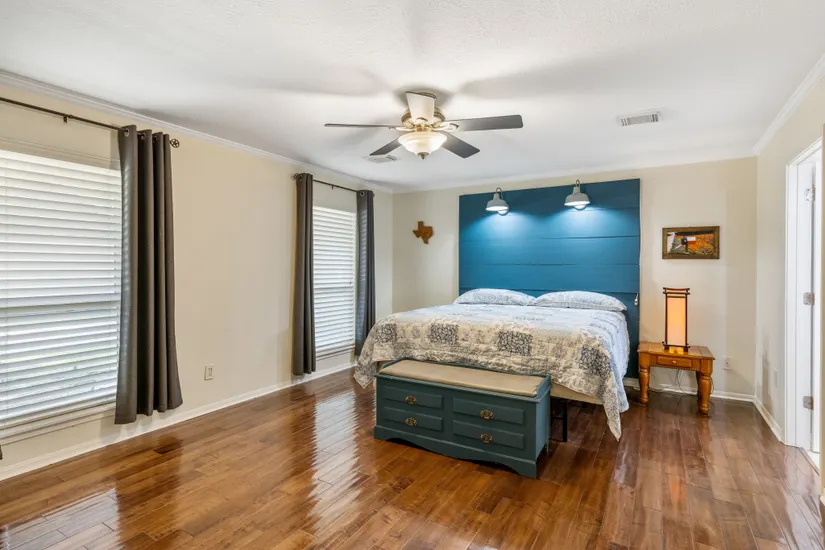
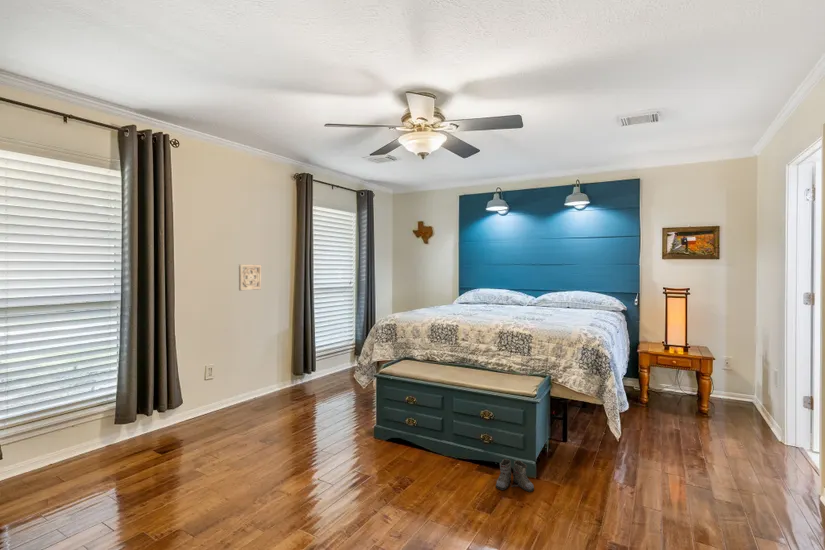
+ boots (513, 474)
+ wall ornament (249, 277)
